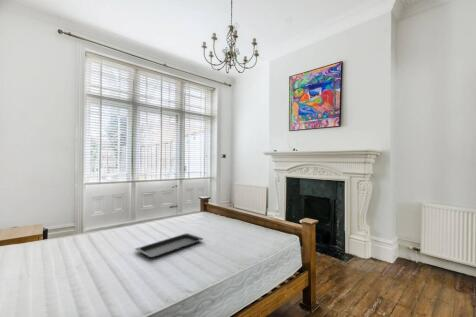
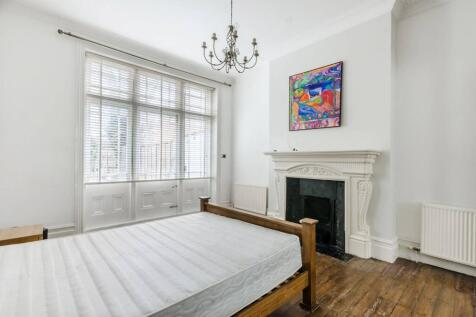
- serving tray (171, 245)
